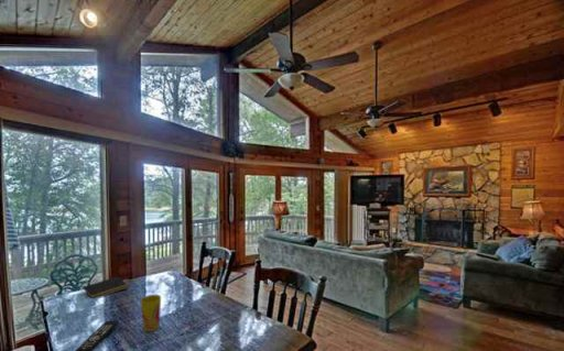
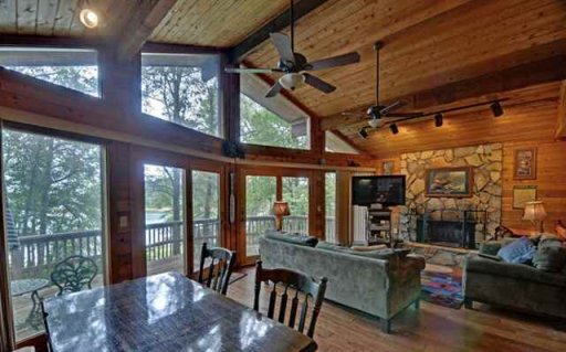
- cup (151, 312)
- notepad (106, 286)
- remote control (98, 336)
